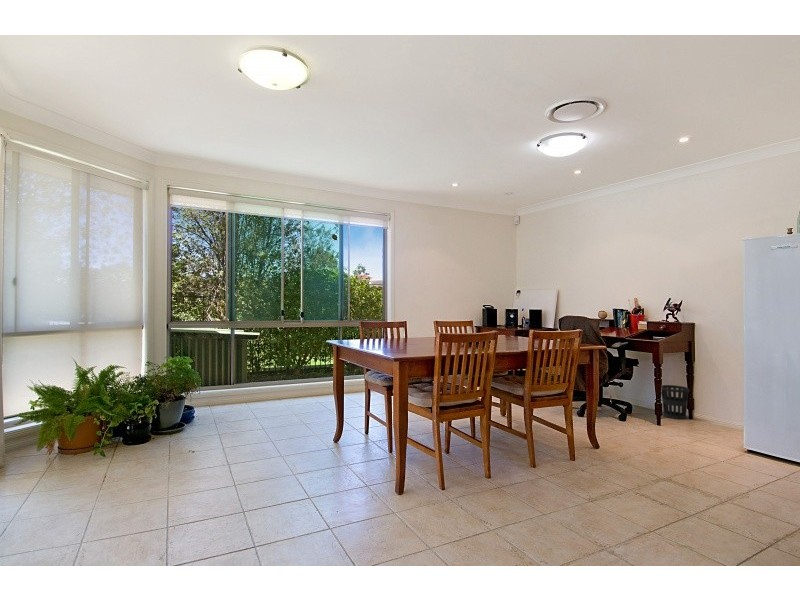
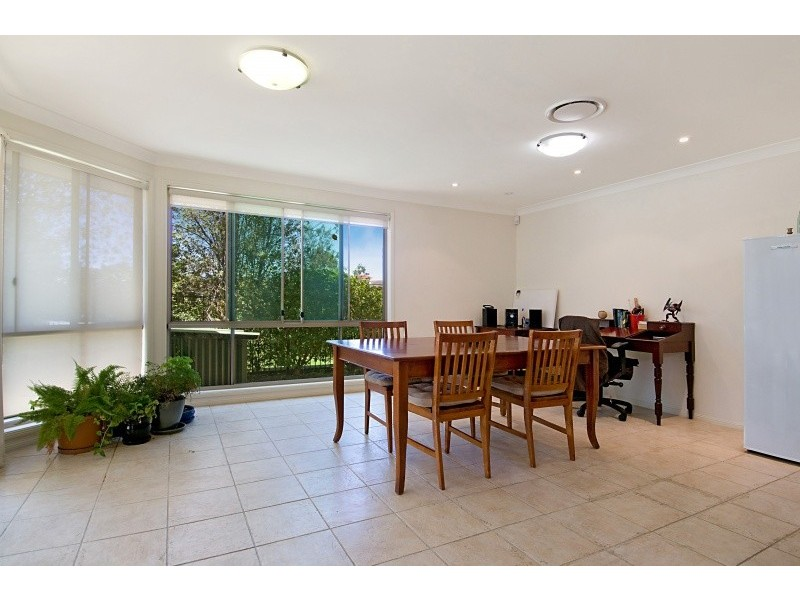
- wastebasket (674, 401)
